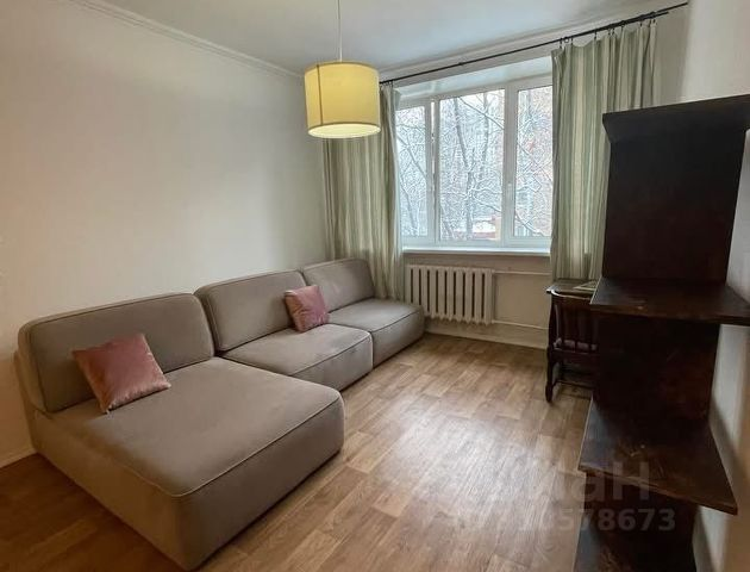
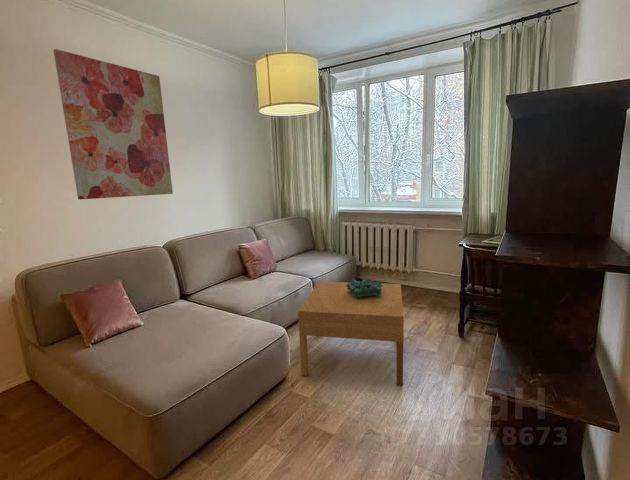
+ wall art (122, 132)
+ decorative bowl (363, 287)
+ coffee table (354, 326)
